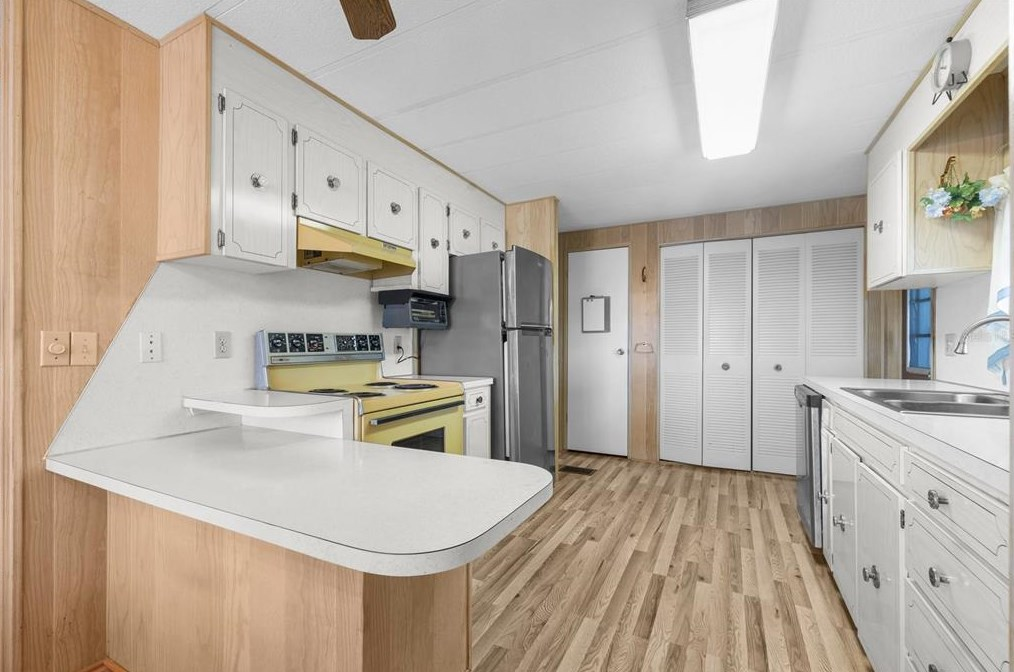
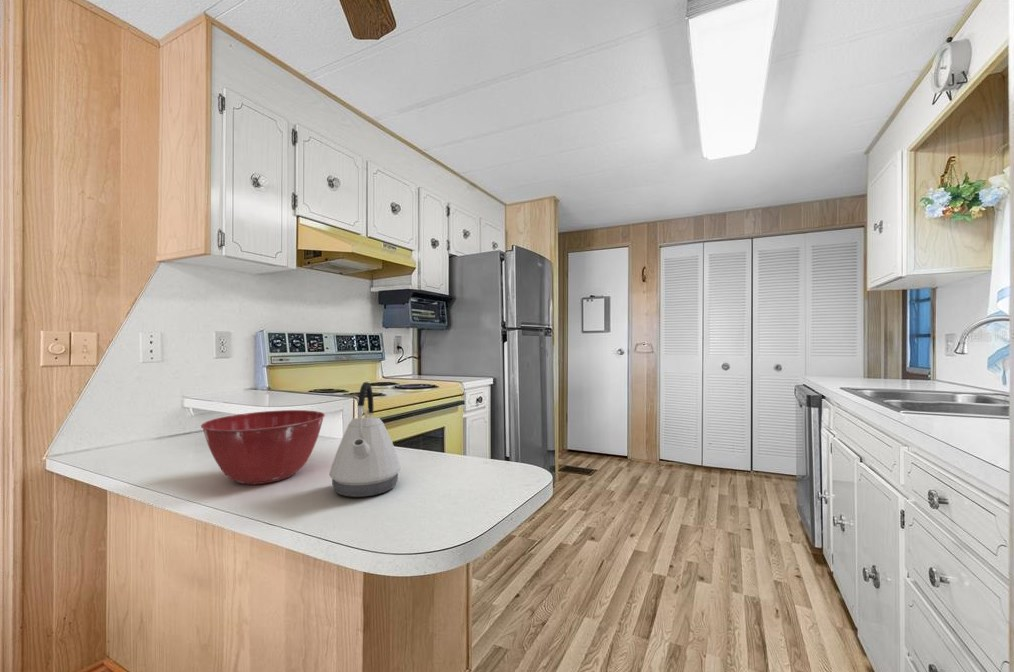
+ kettle (365, 435)
+ mixing bowl (266, 446)
